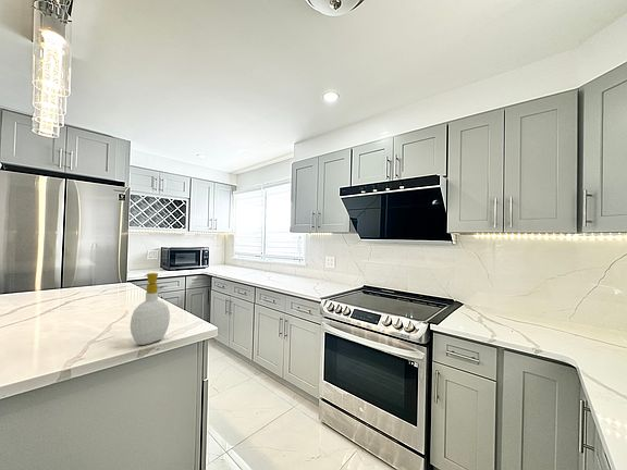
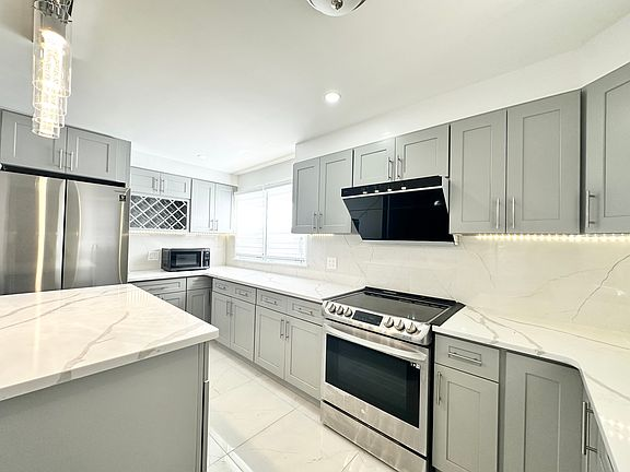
- soap bottle (150, 307)
